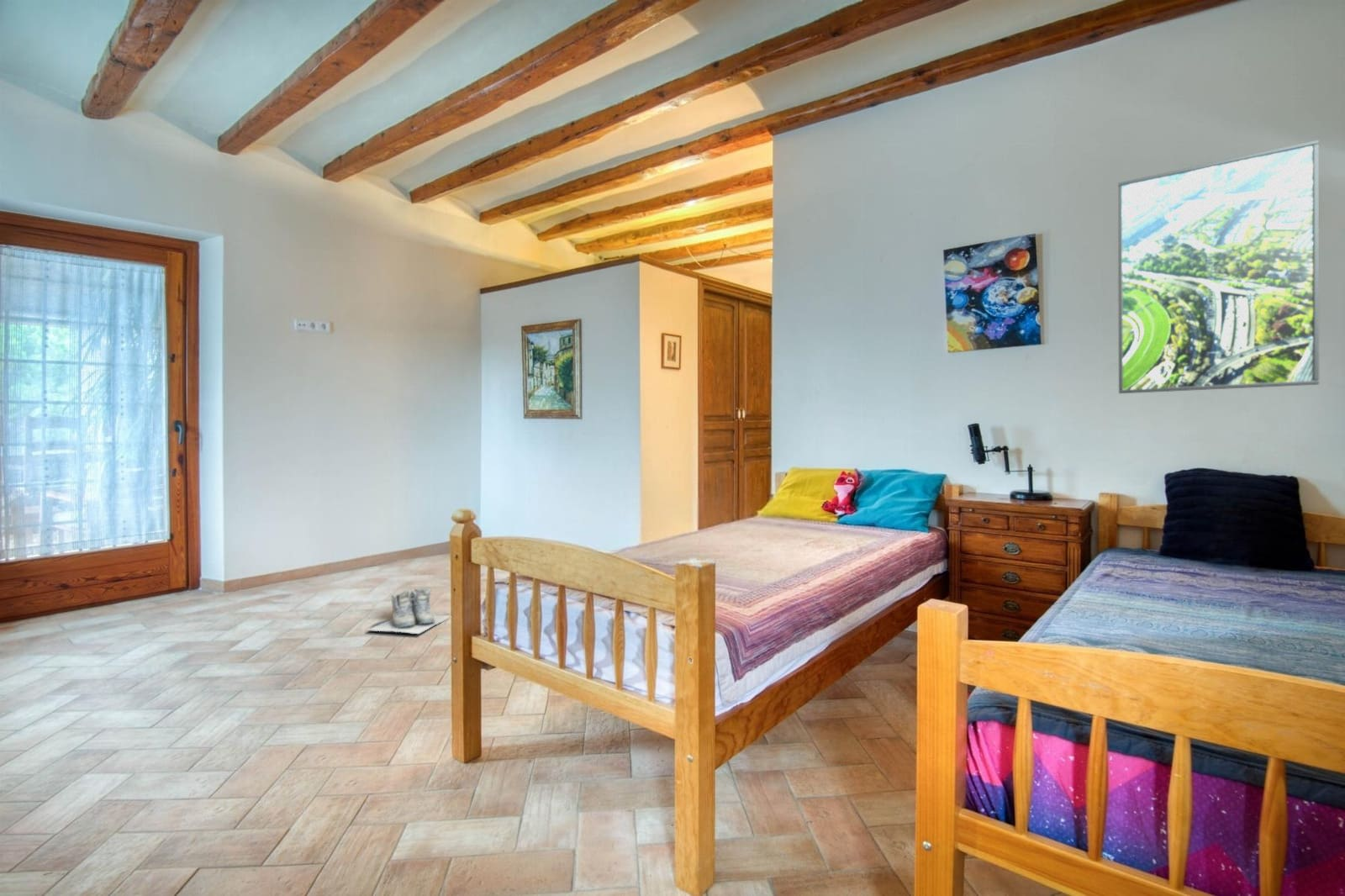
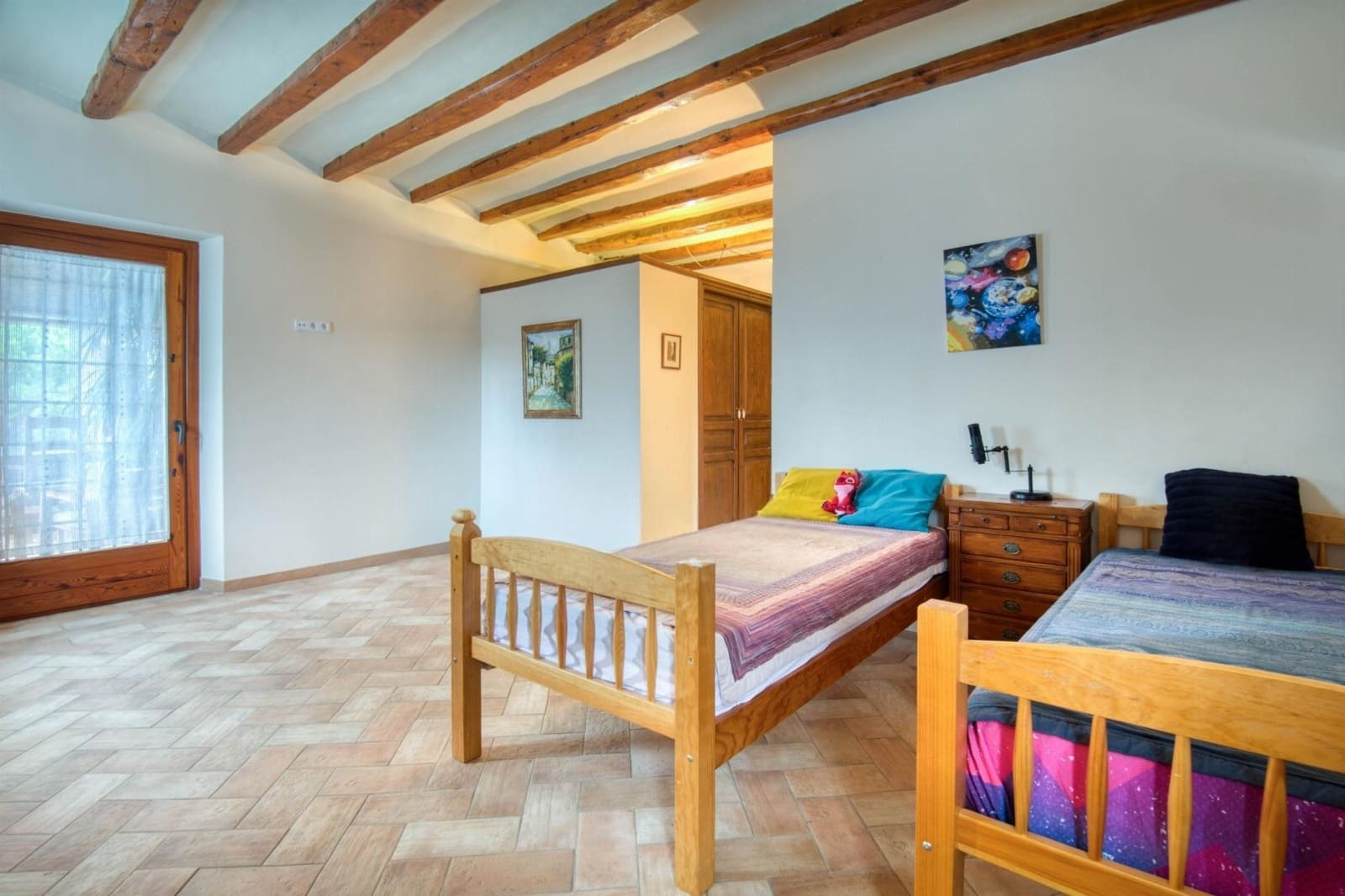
- boots (411, 607)
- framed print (1210, 276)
